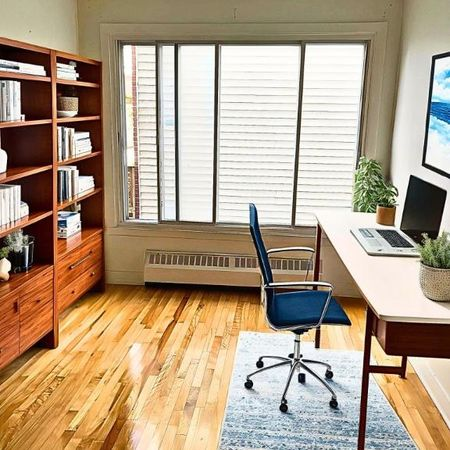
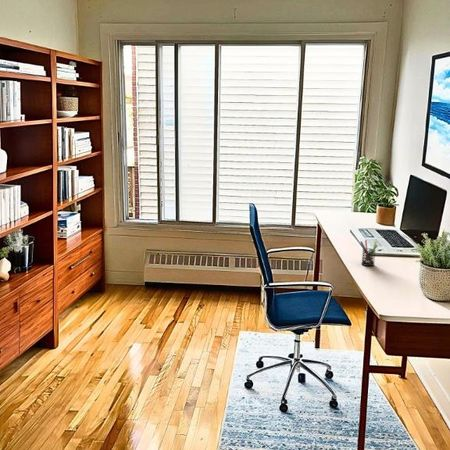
+ pen holder (369, 252)
